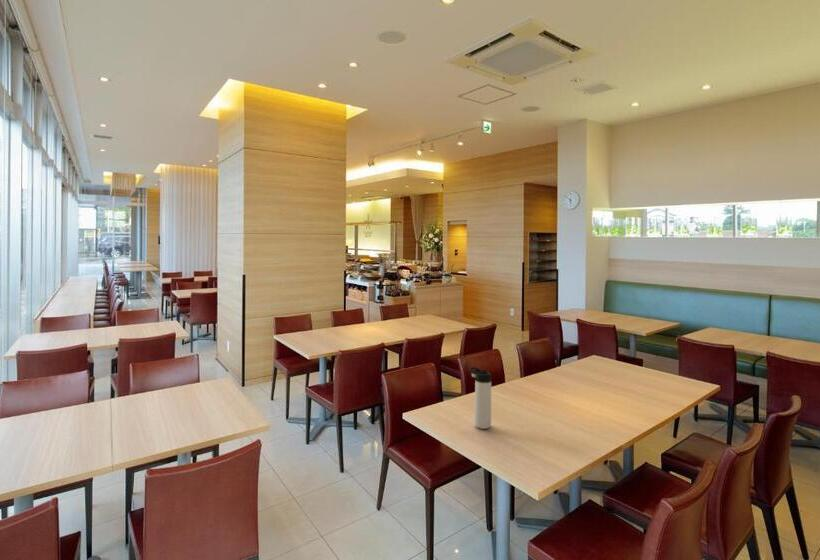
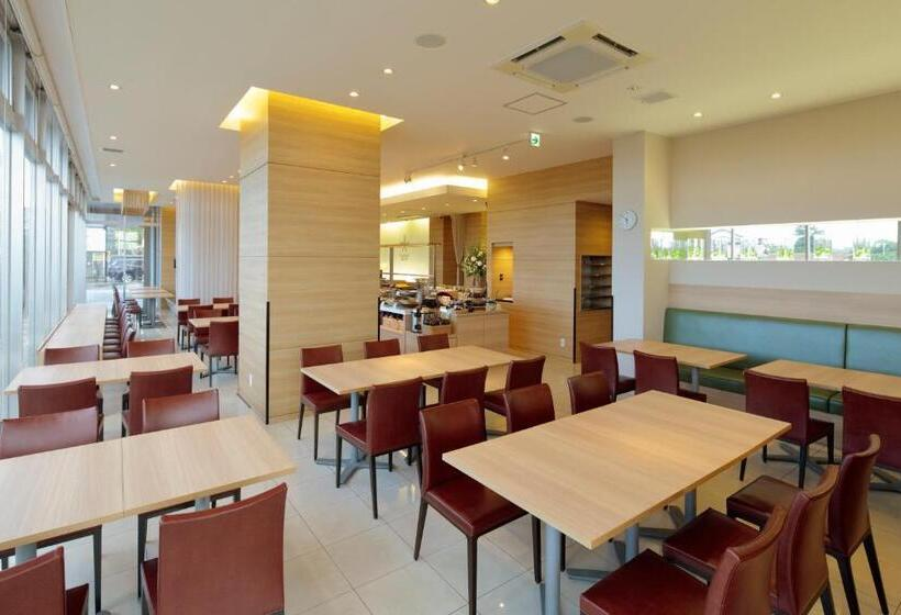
- thermos bottle (480, 397)
